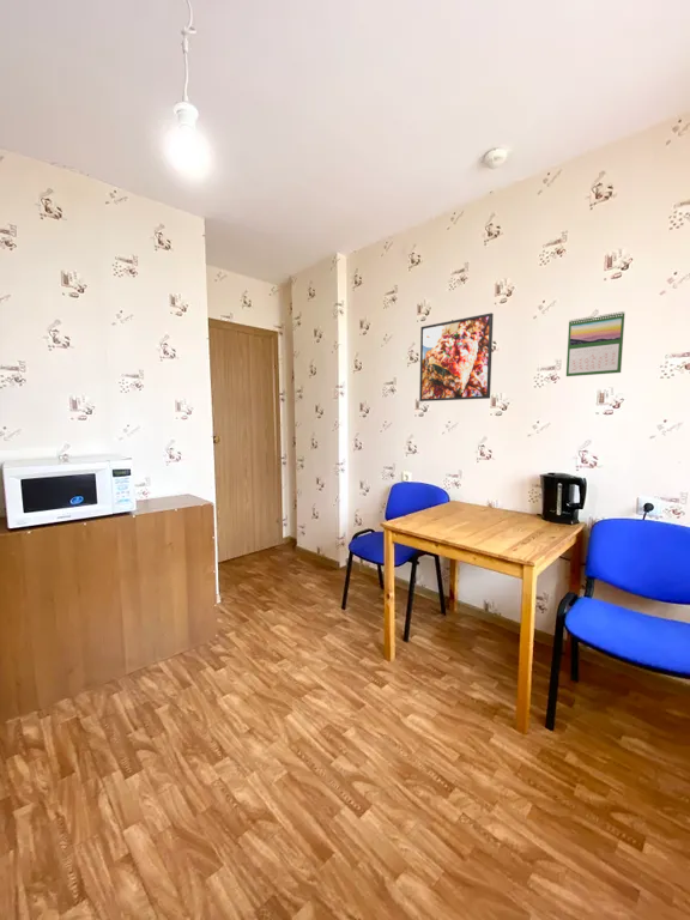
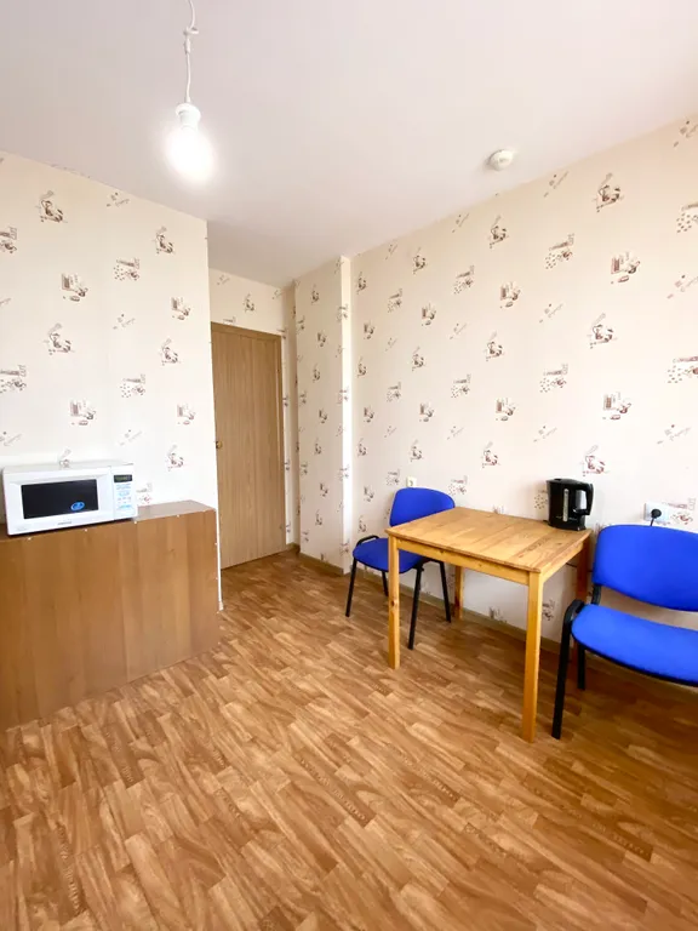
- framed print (453, 361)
- calendar (593, 344)
